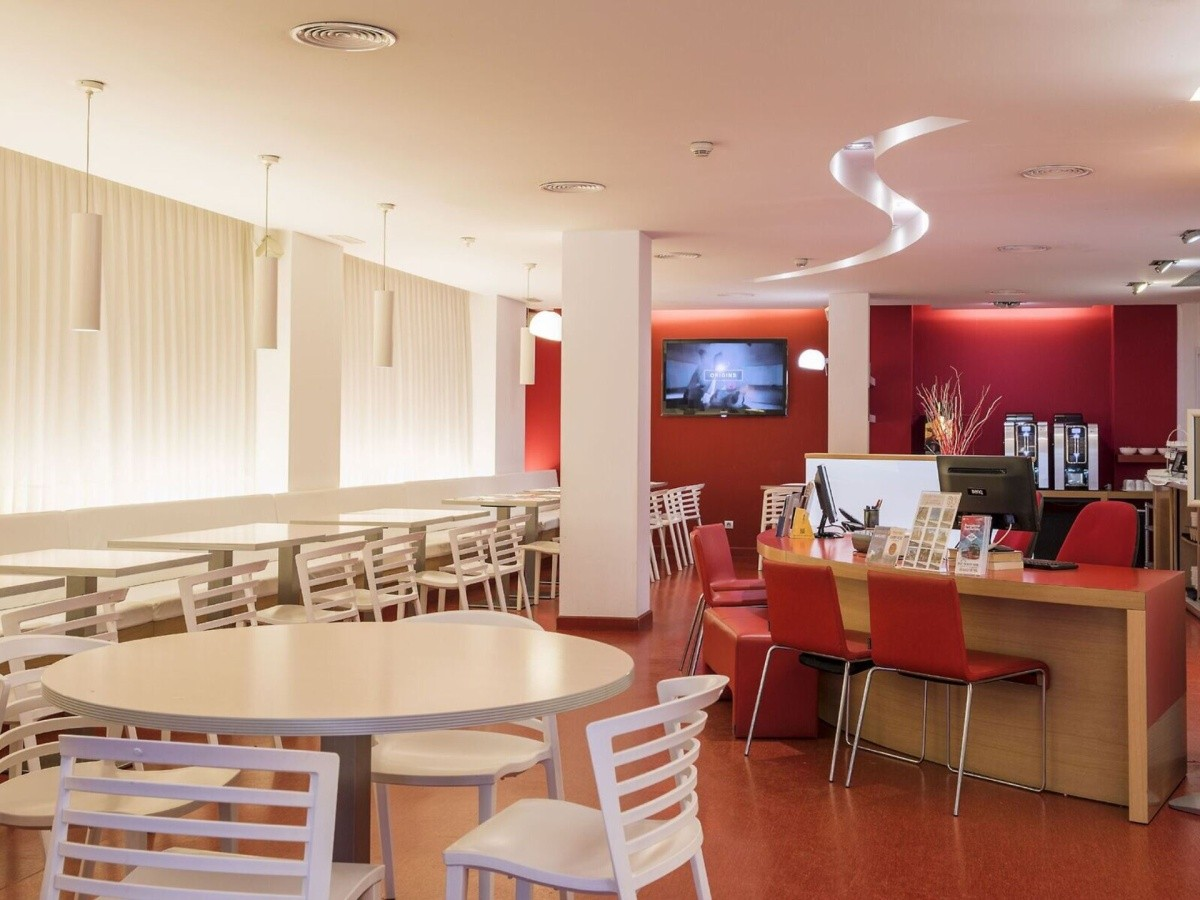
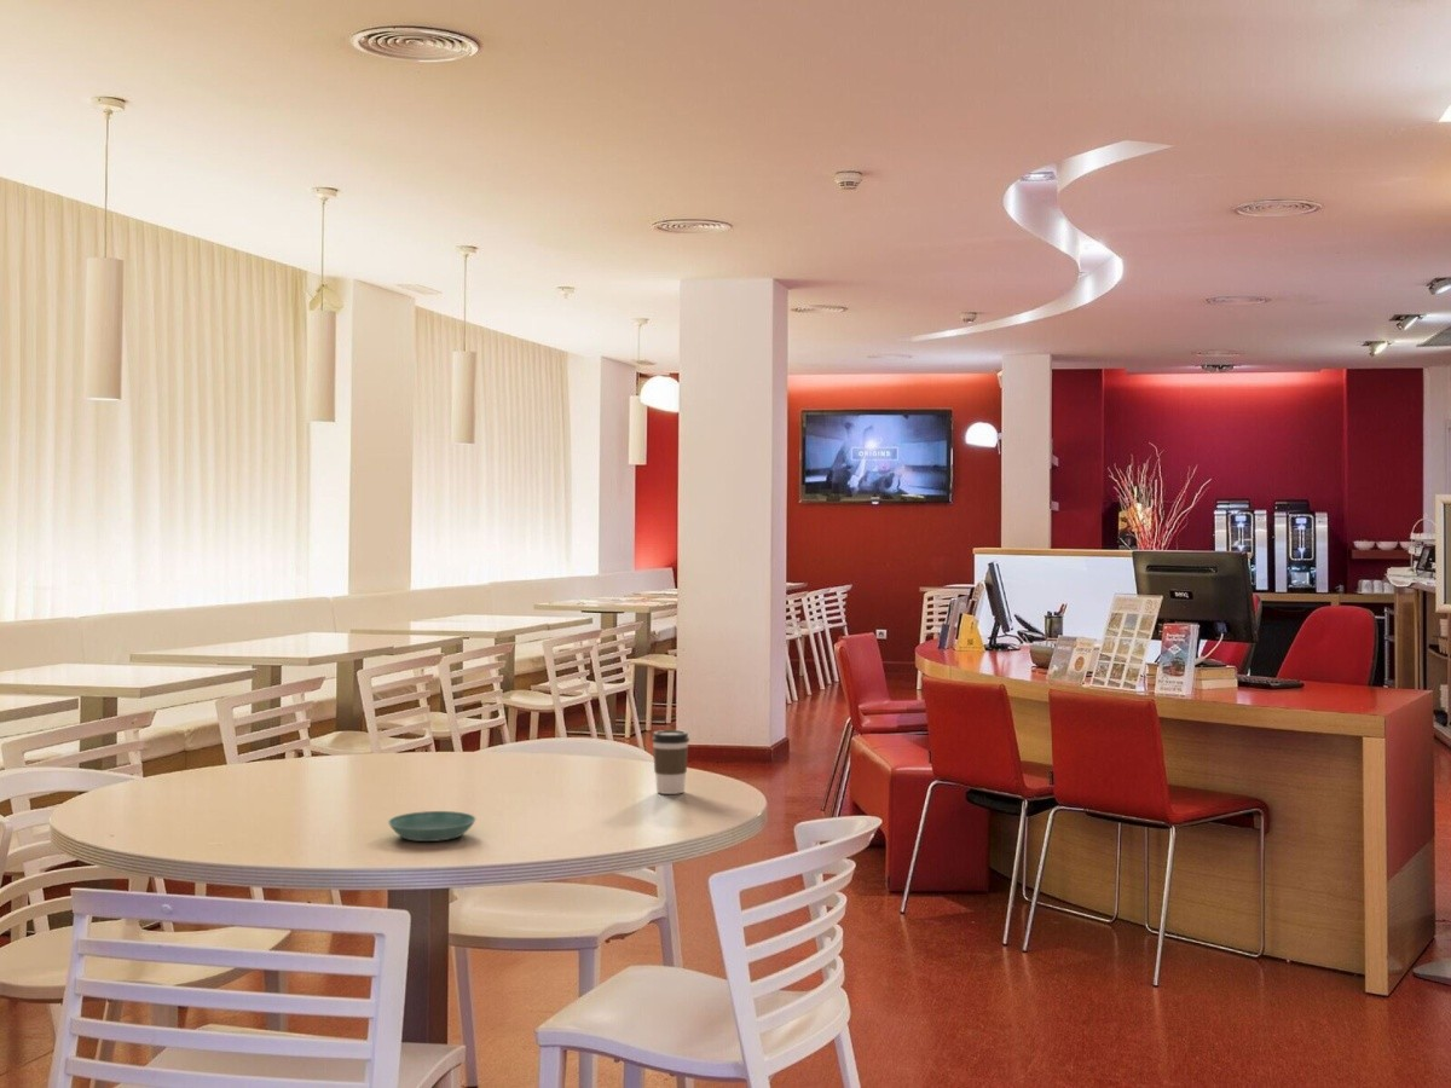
+ saucer (432, 827)
+ coffee cup (670, 762)
